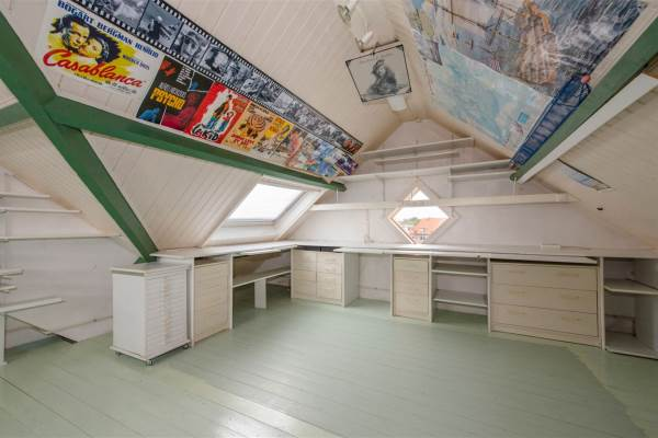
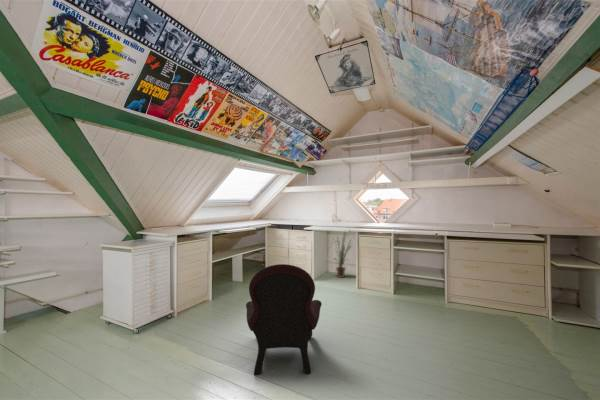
+ armchair (283, 306)
+ house plant (340, 253)
